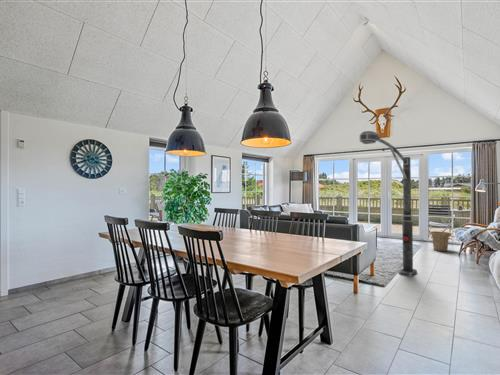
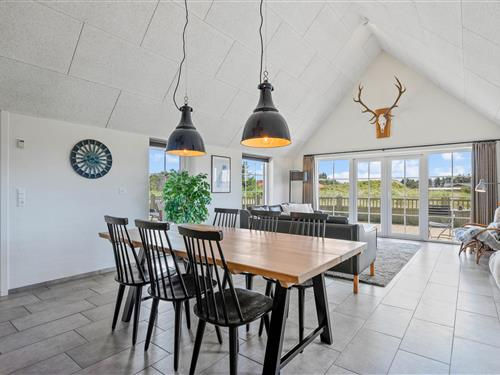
- floor lamp (402, 215)
- basket (440, 241)
